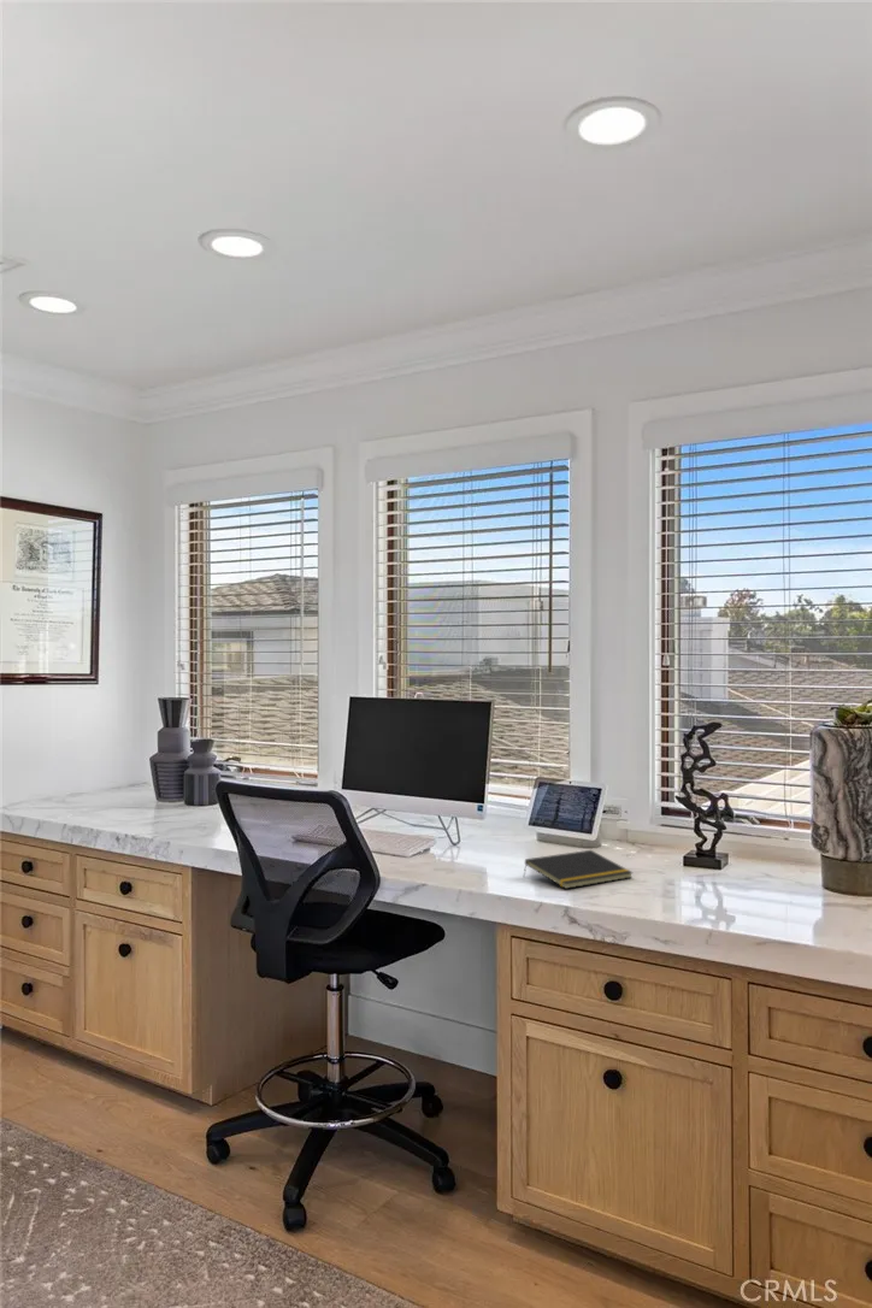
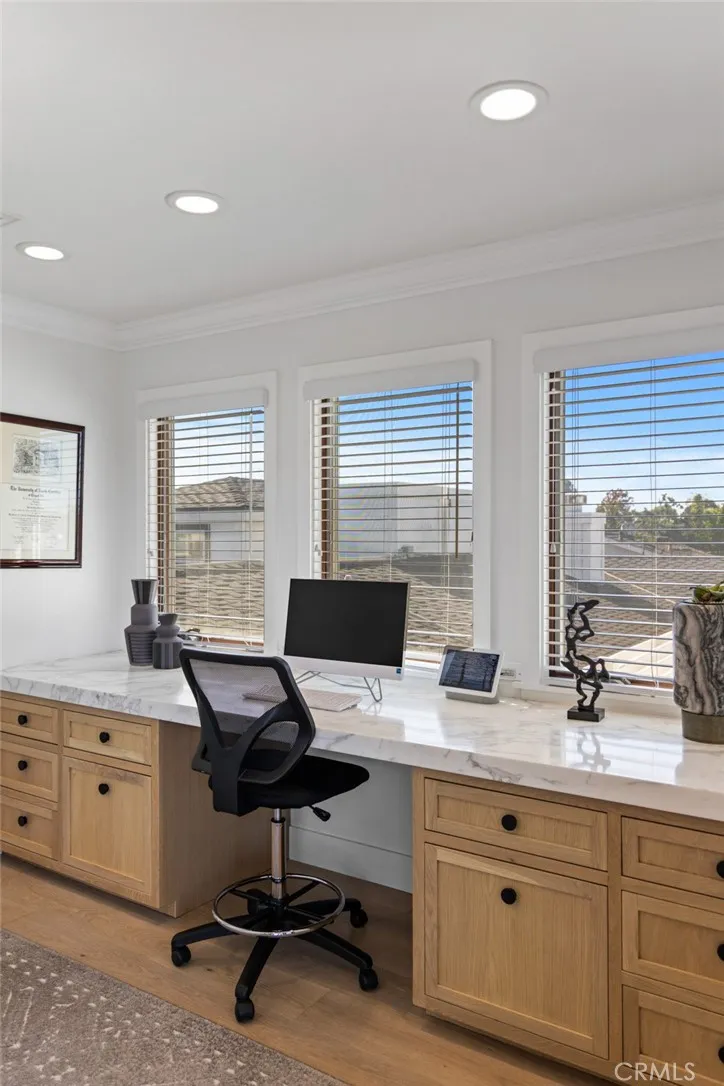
- notepad (578, 867)
